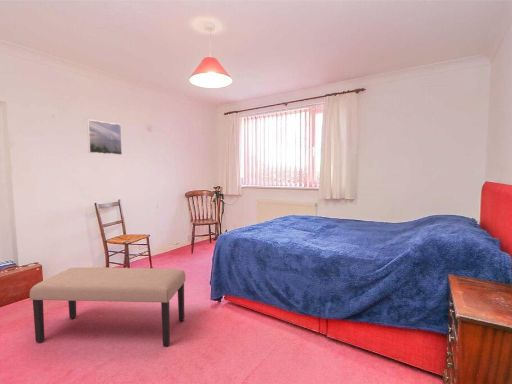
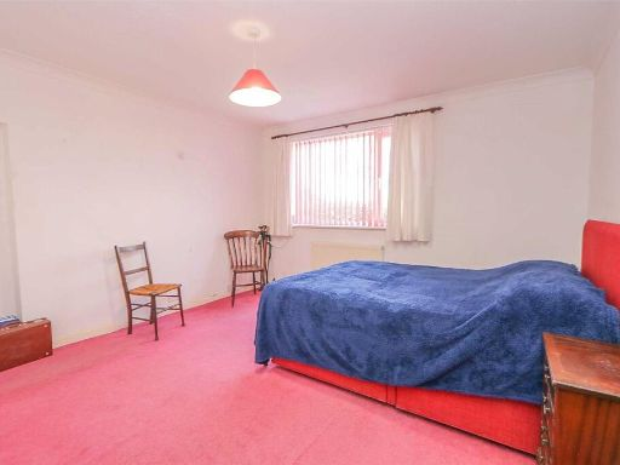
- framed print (105, 138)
- bench (115, 301)
